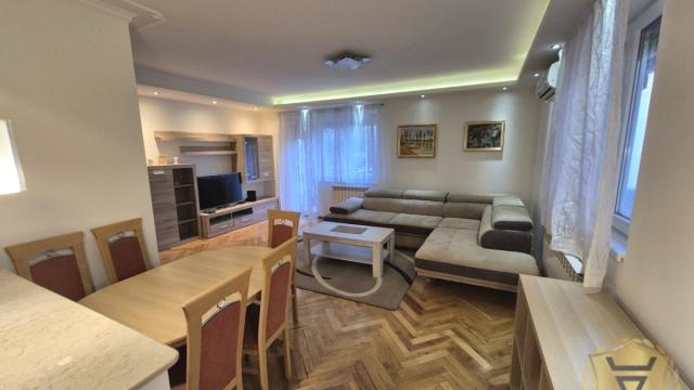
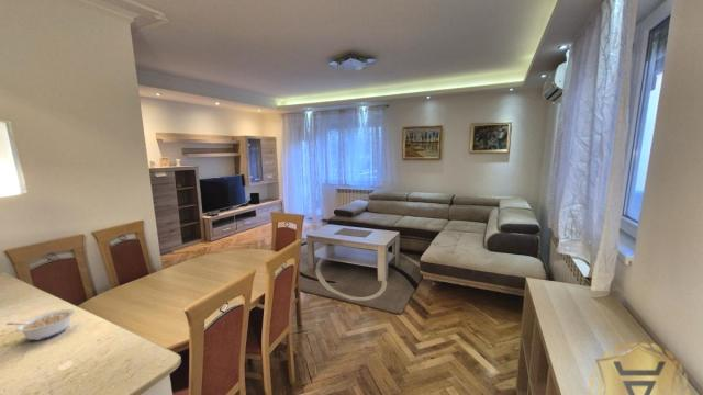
+ legume (45, 325)
